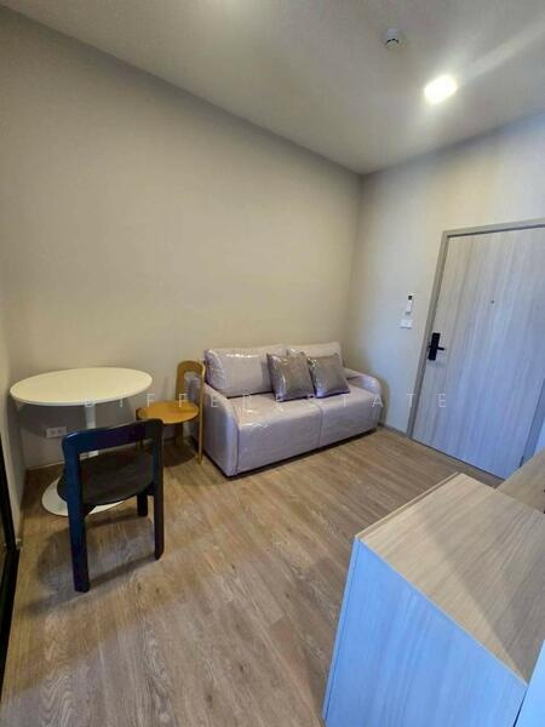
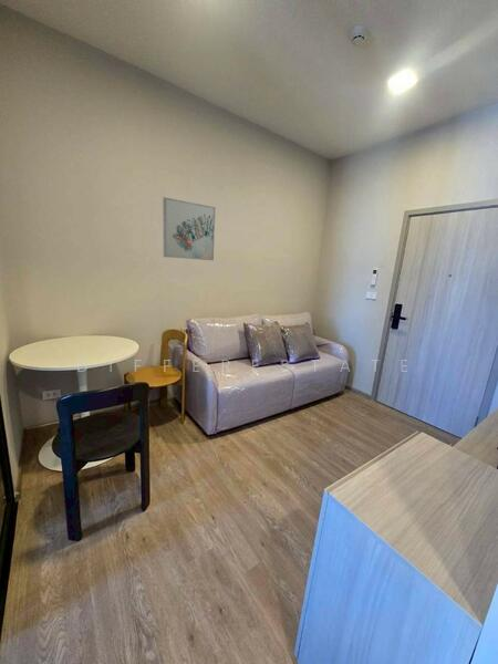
+ wall art (189, 231)
